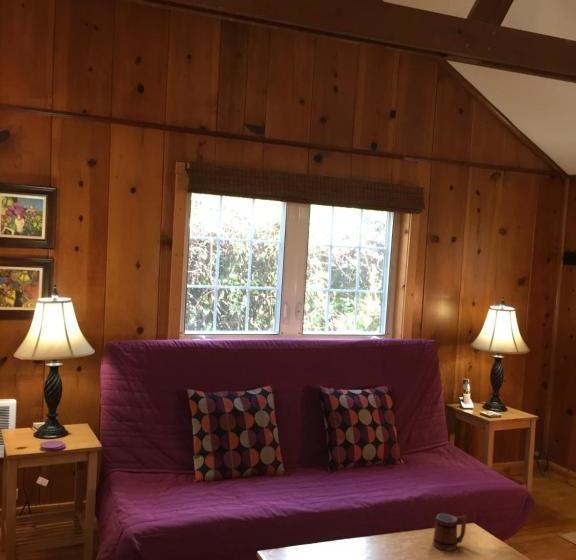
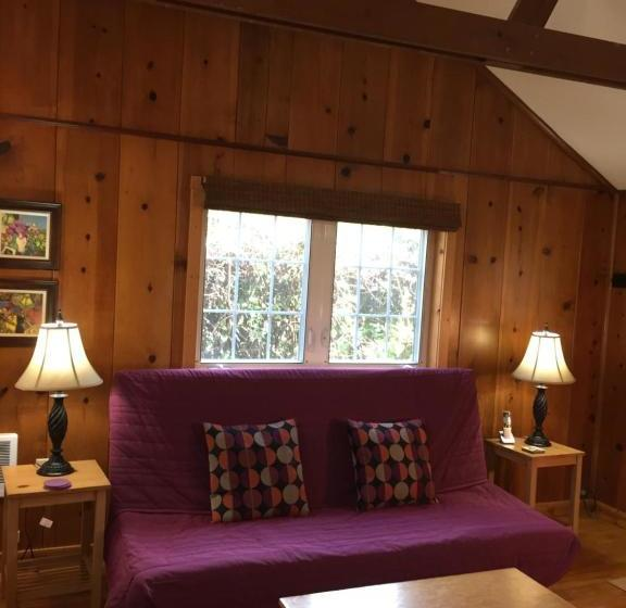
- mug (450, 530)
